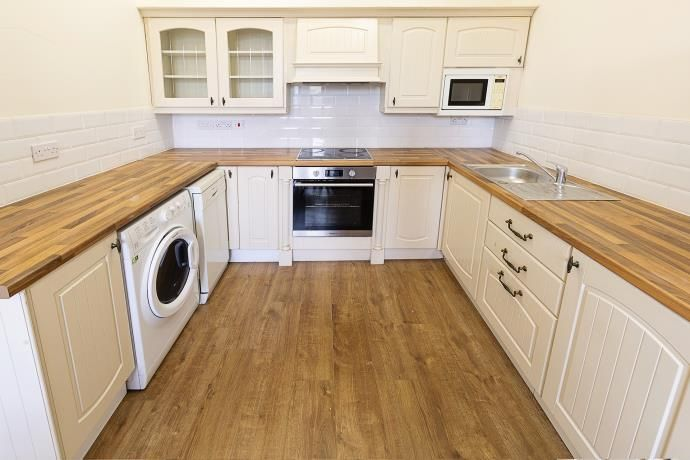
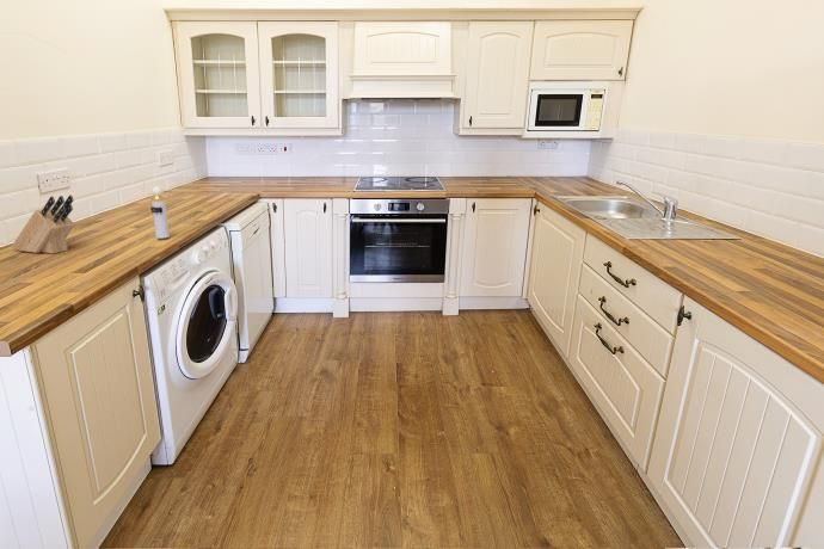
+ knife block (43, 222)
+ perfume bottle (159, 212)
